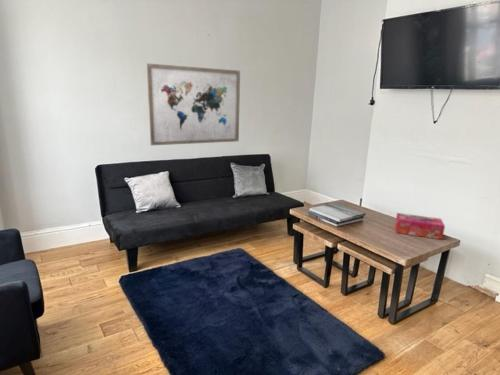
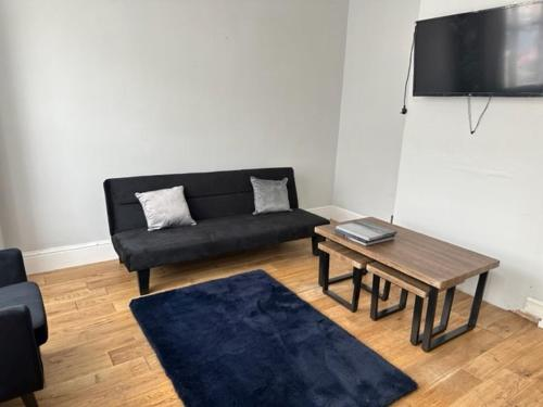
- tissue box (418, 225)
- wall art (197, 106)
